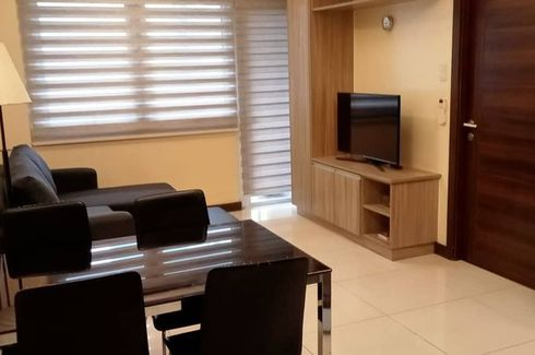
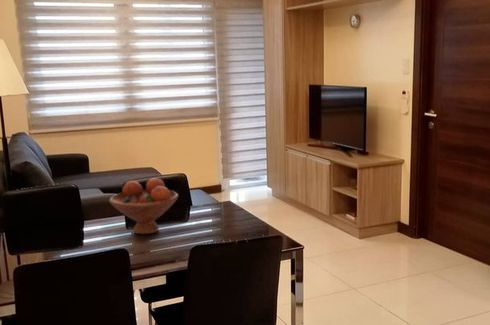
+ fruit bowl (144, 207)
